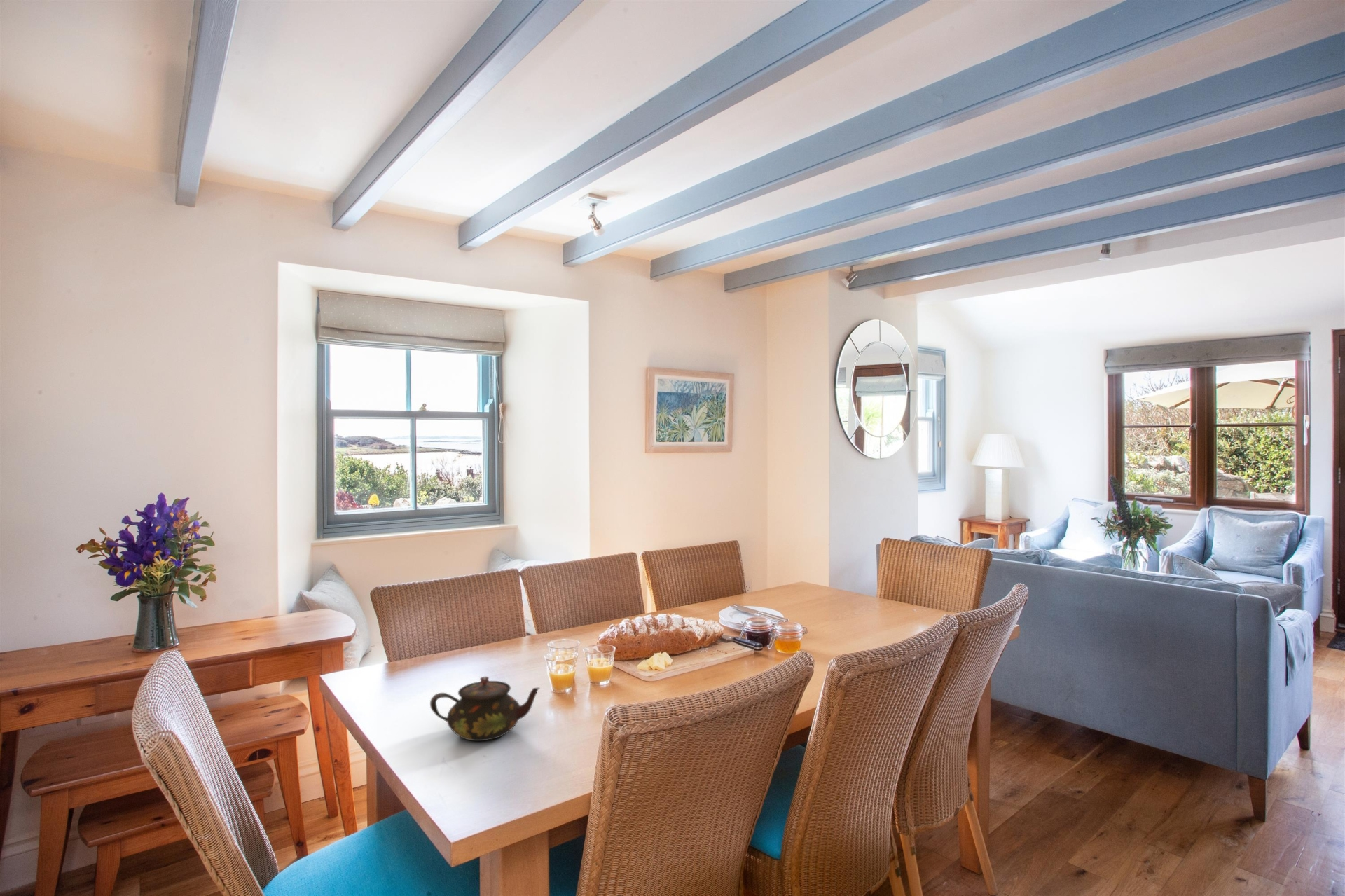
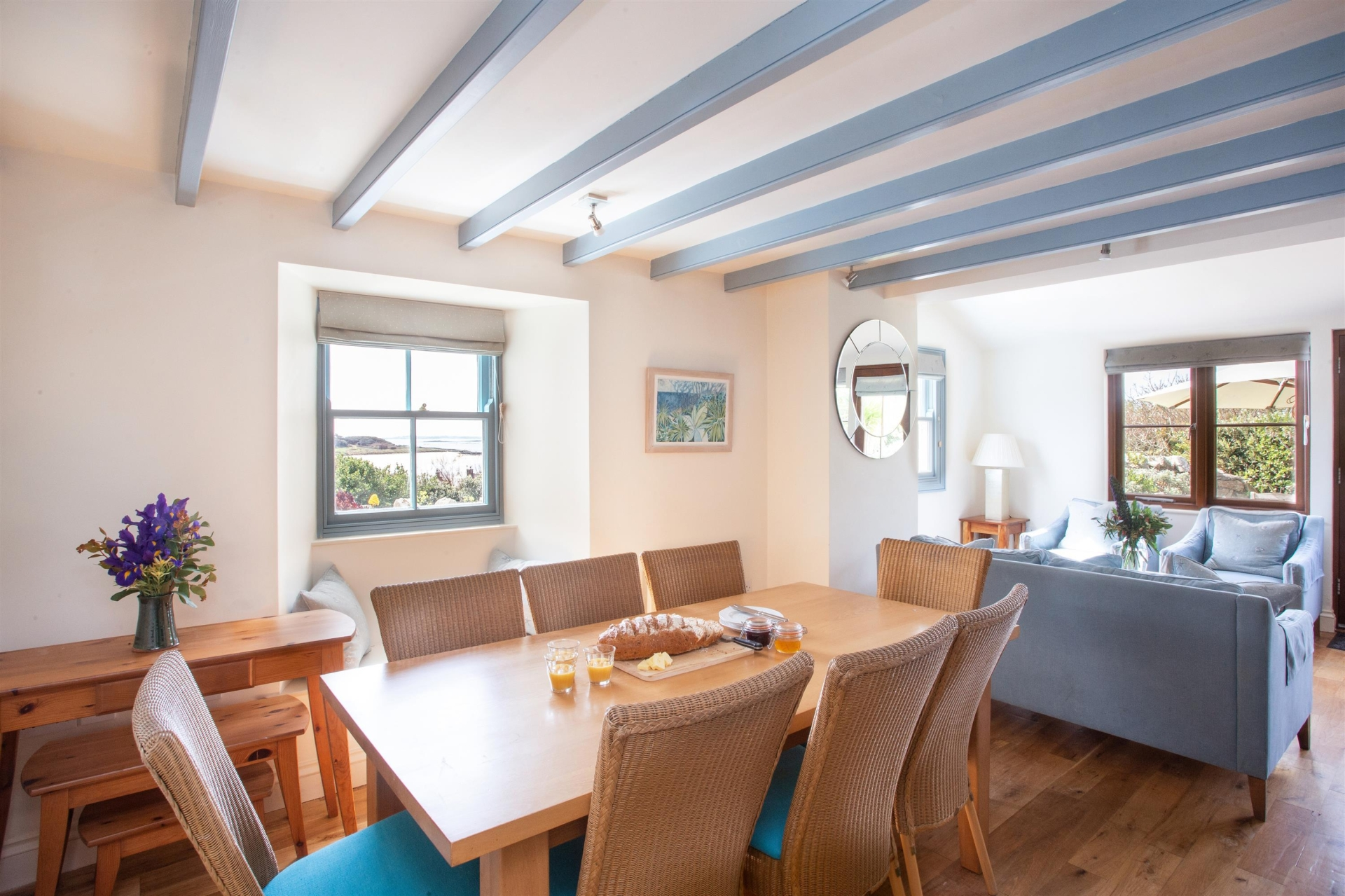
- teapot (485, 704)
